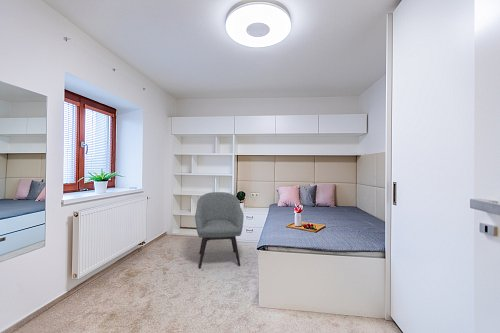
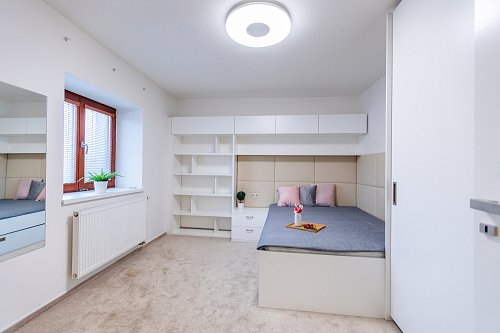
- chair (218, 226)
